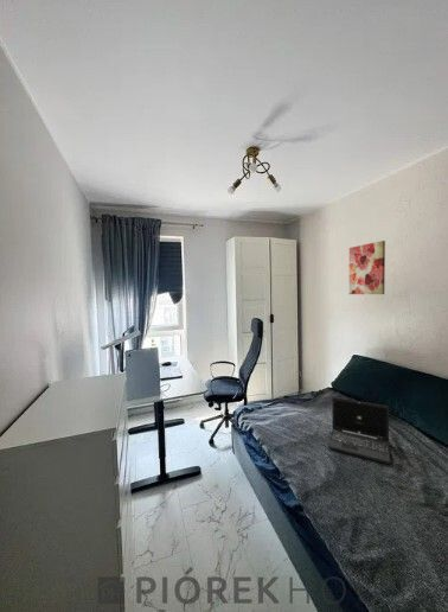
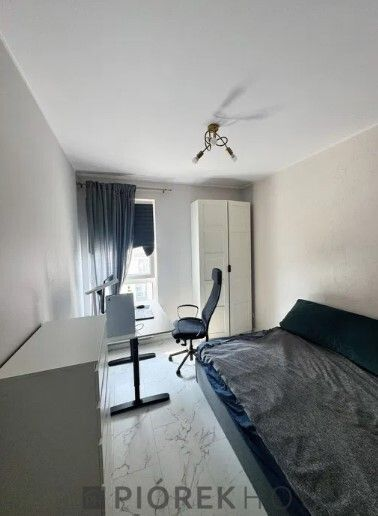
- wall art (365, 269)
- laptop (358, 427)
